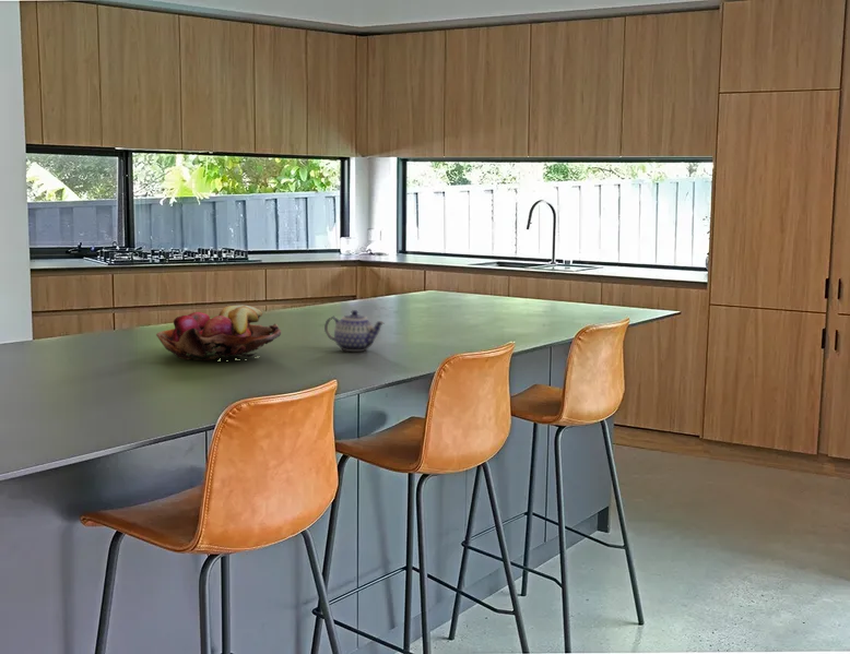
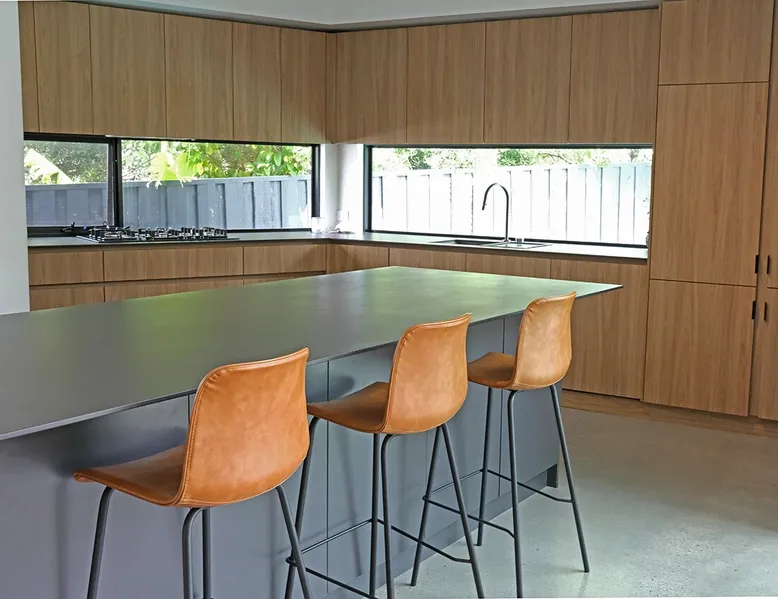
- teapot (354, 330)
- fruit basket (222, 331)
